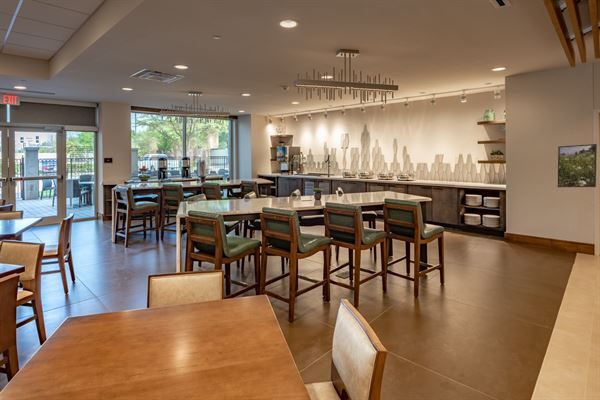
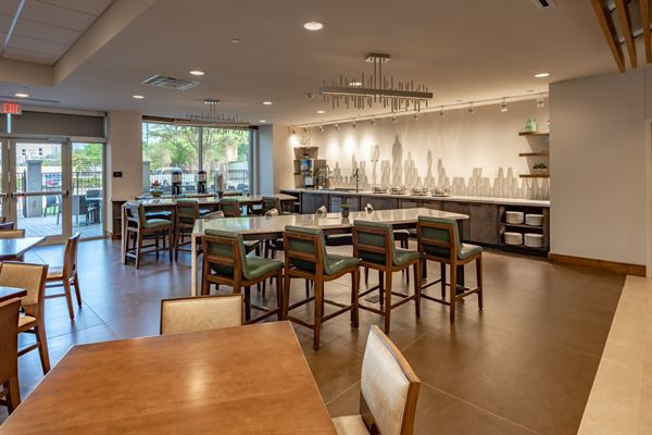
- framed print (576, 166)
